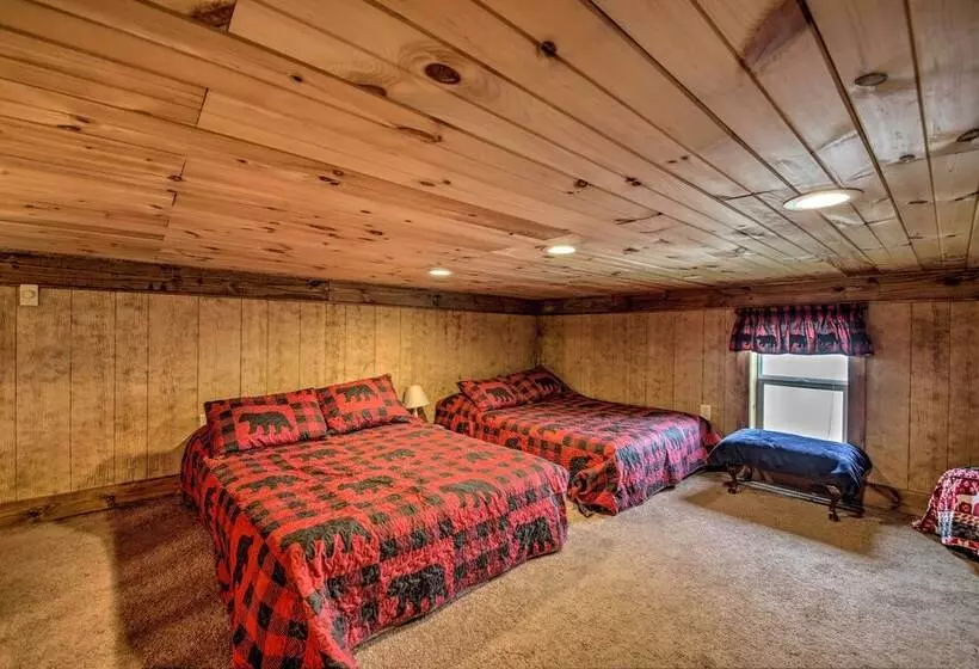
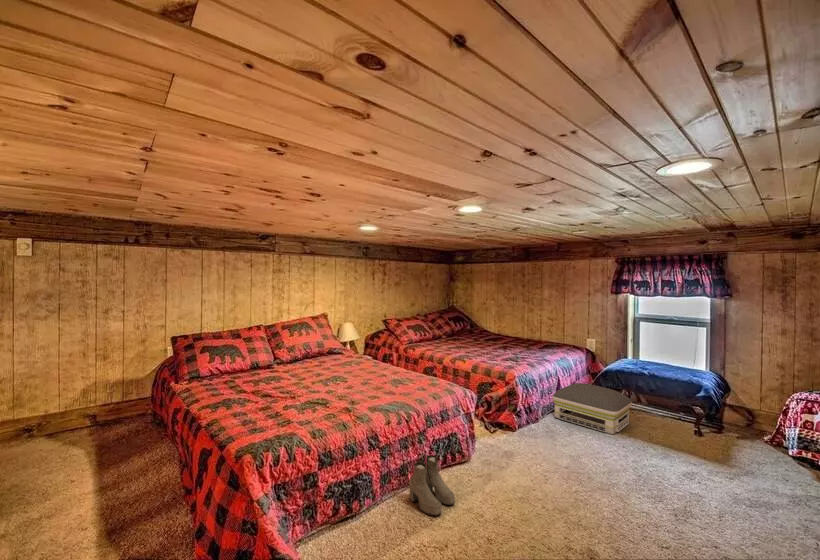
+ air purifier (591, 403)
+ boots (431, 482)
